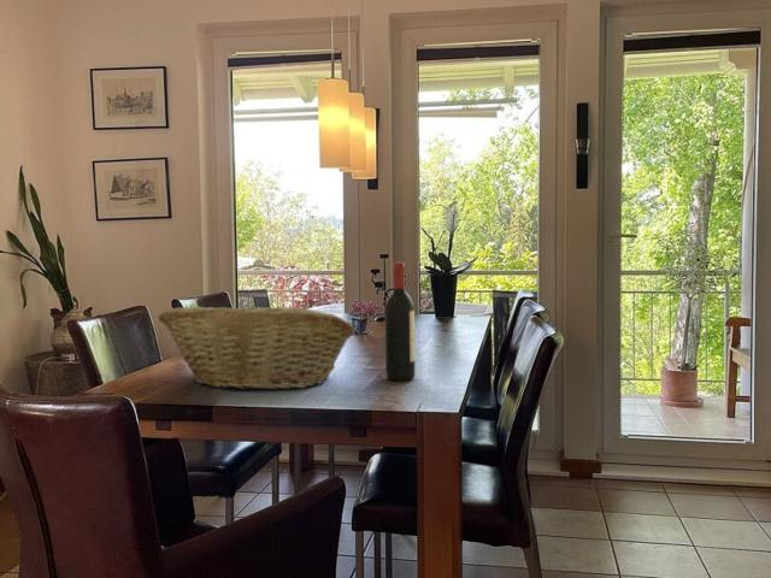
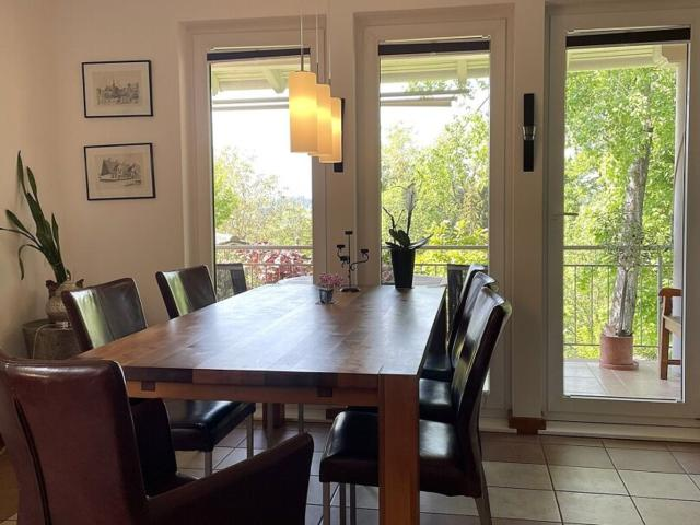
- fruit basket (258, 340)
- wine bottle (399, 320)
